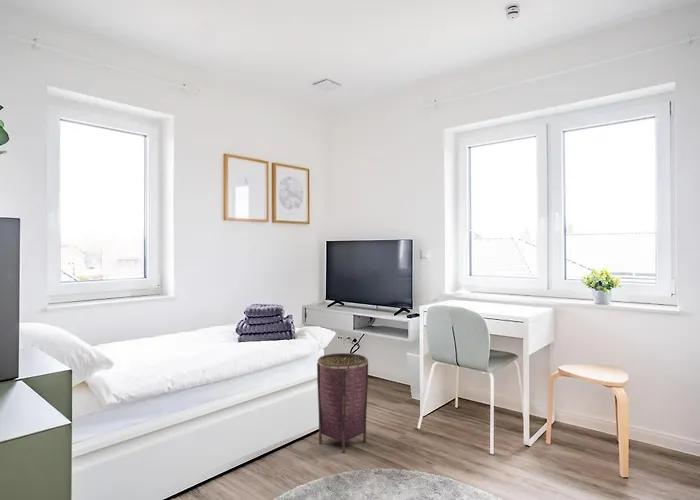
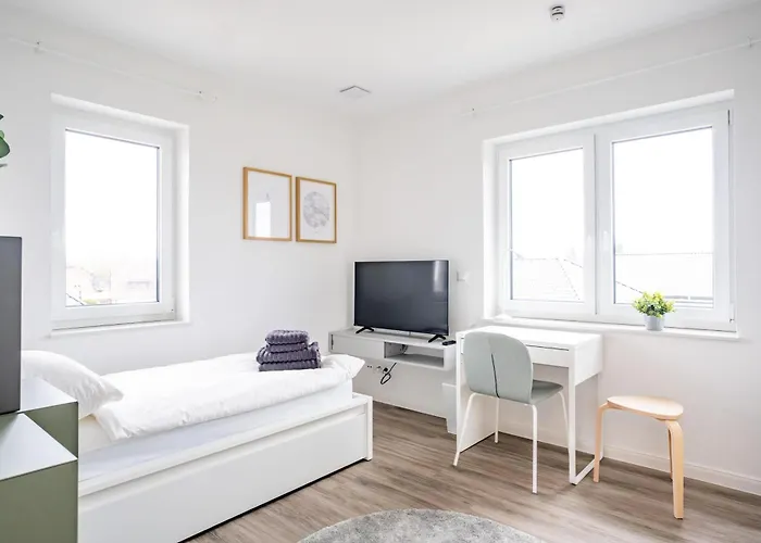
- woven basket (342, 400)
